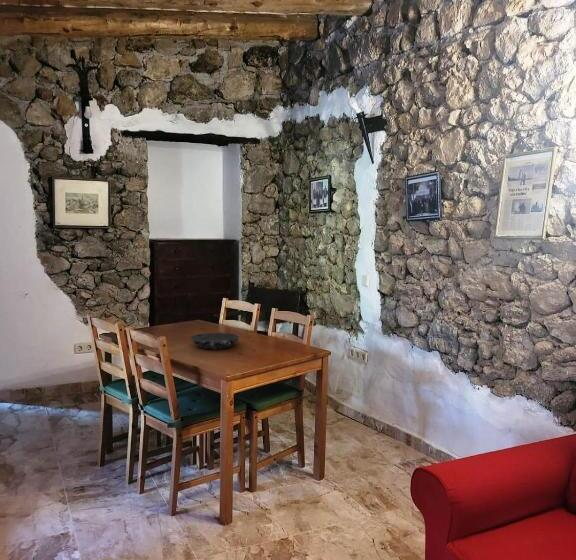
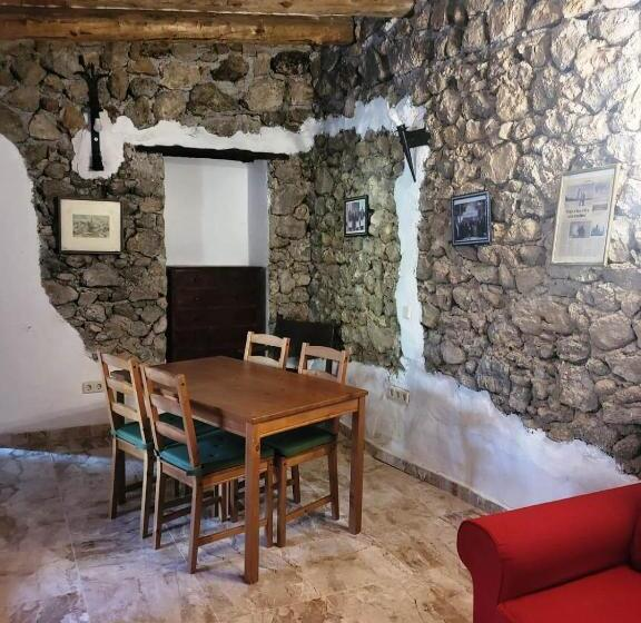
- bowl (215, 340)
